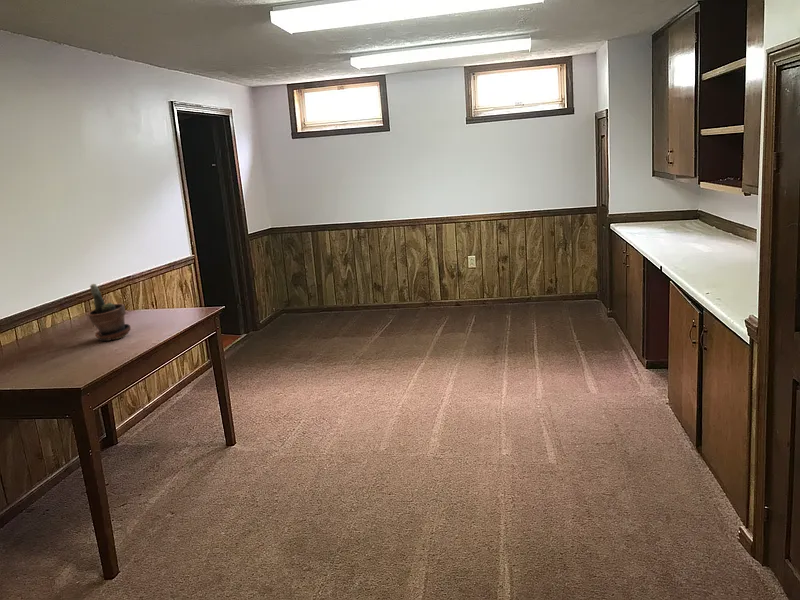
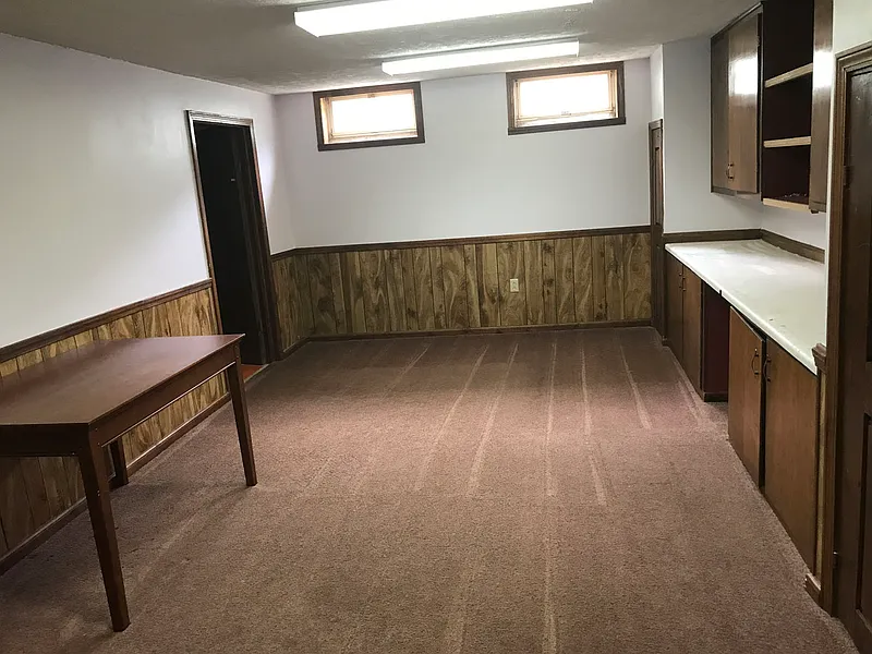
- potted plant (107, 310)
